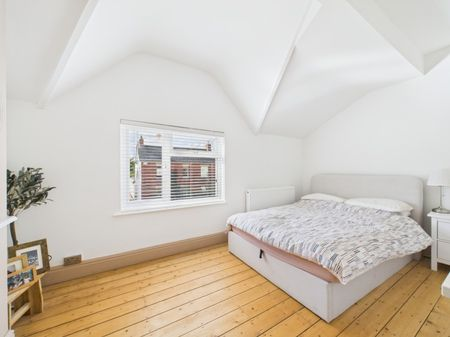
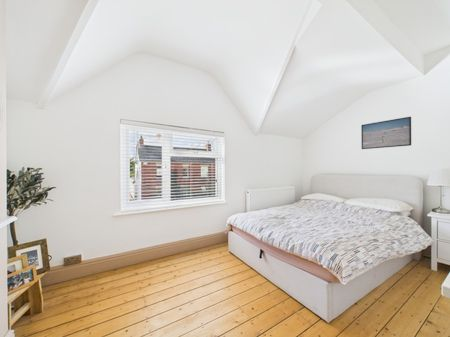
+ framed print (384, 134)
